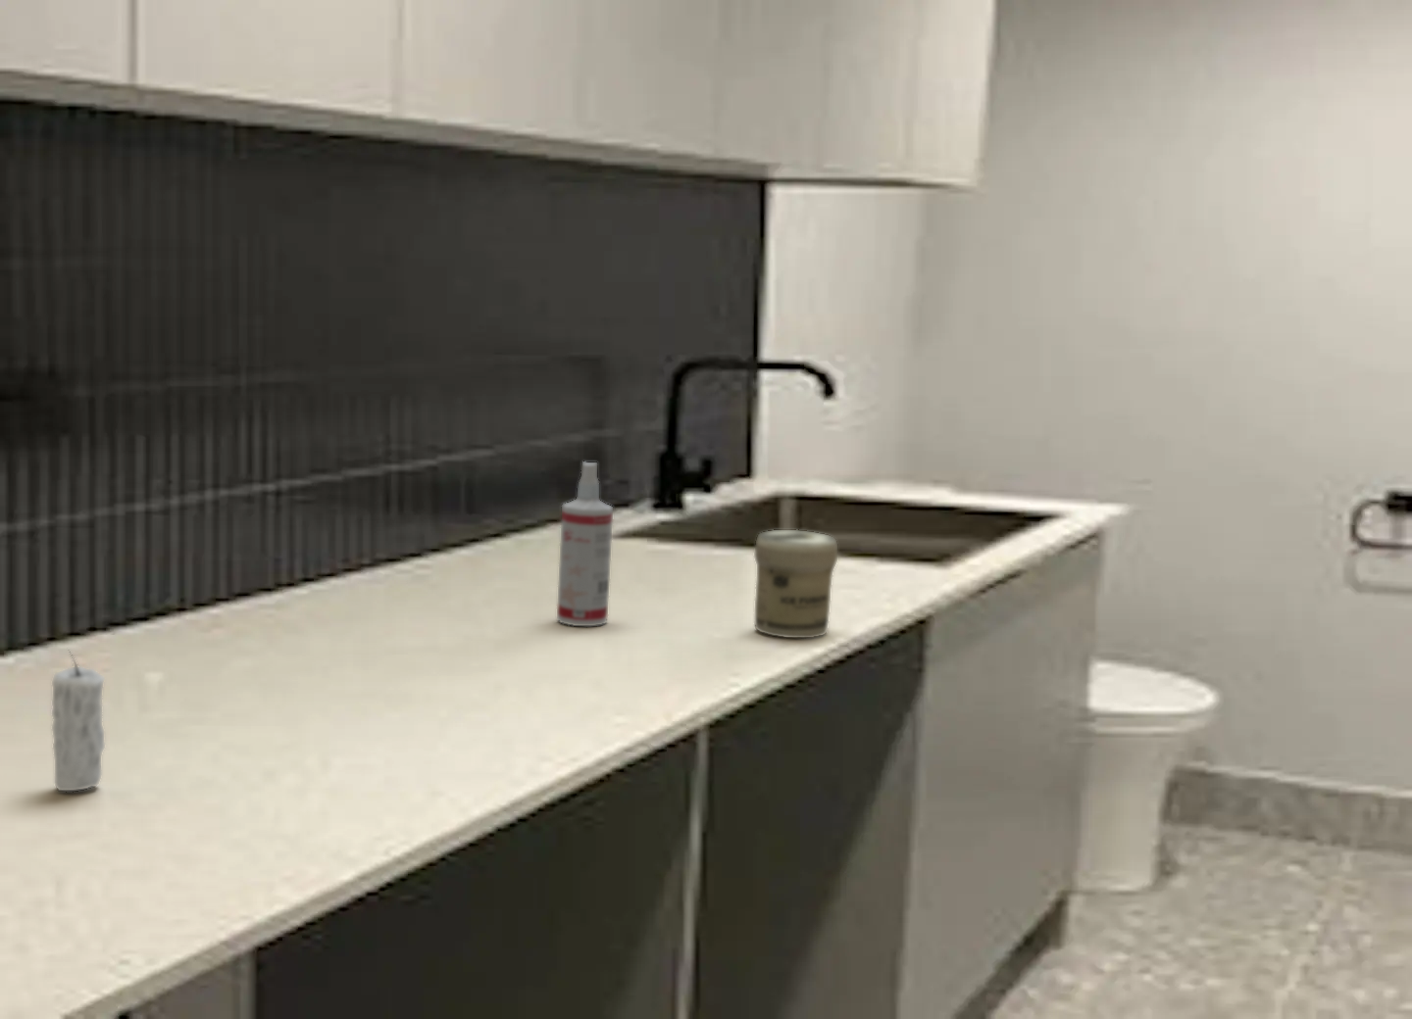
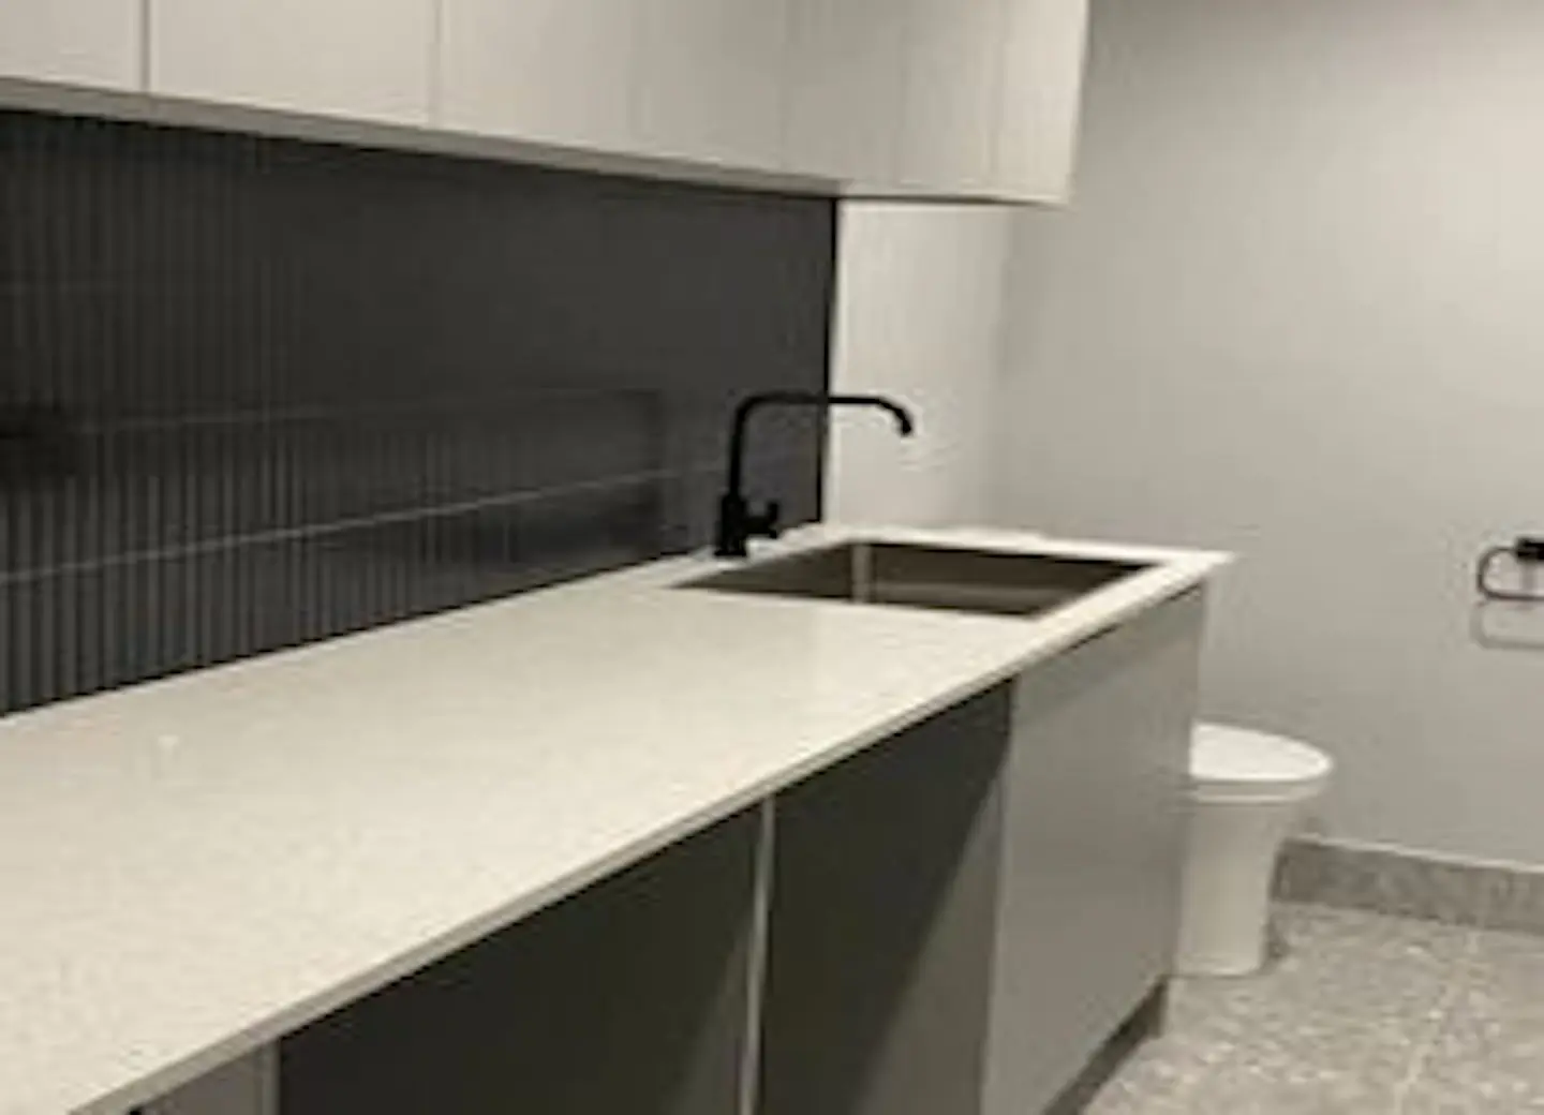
- spray bottle (585, 542)
- jar (794, 583)
- candle (79, 717)
